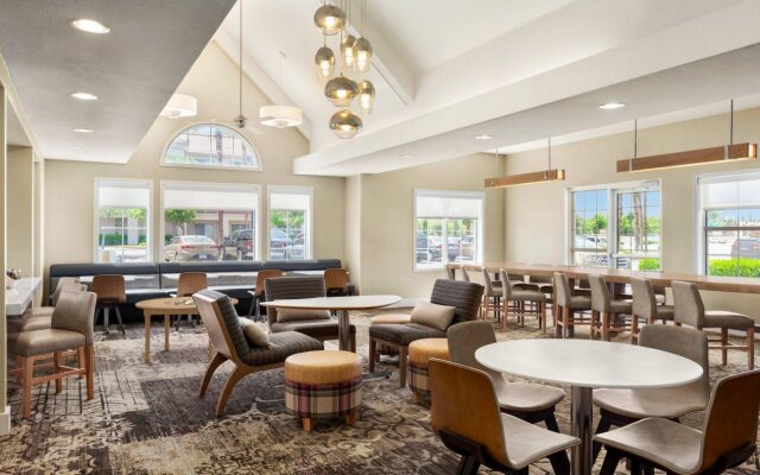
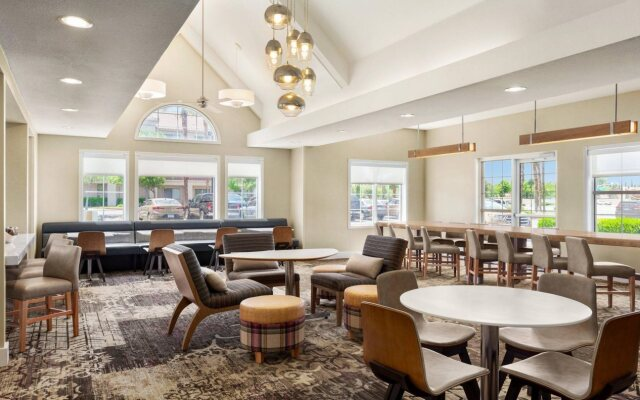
- dining table (188, 314)
